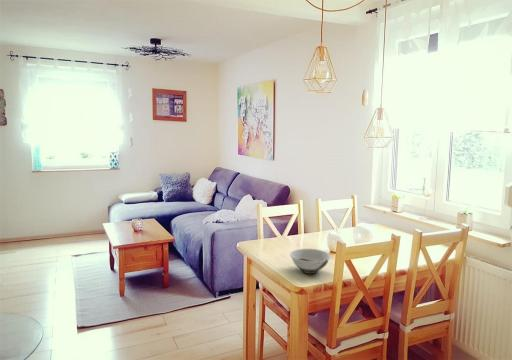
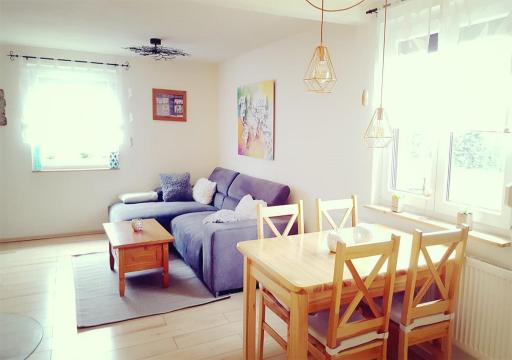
- bowl (309, 262)
